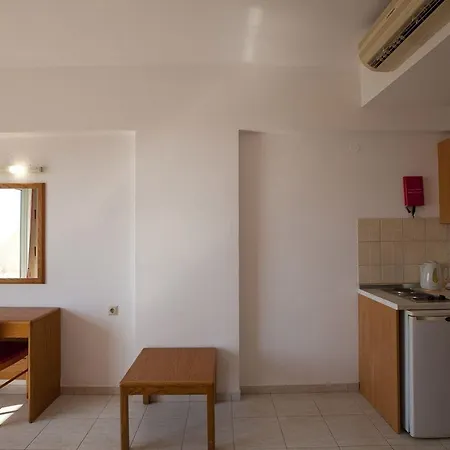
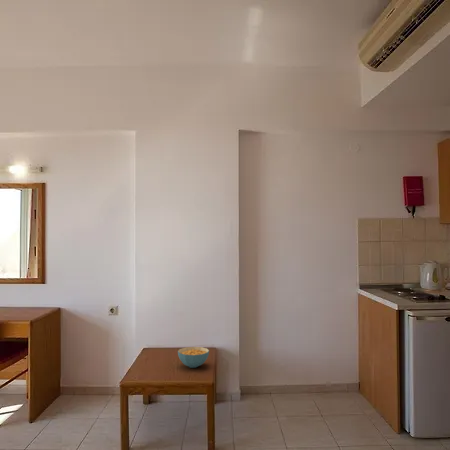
+ cereal bowl (193, 358)
